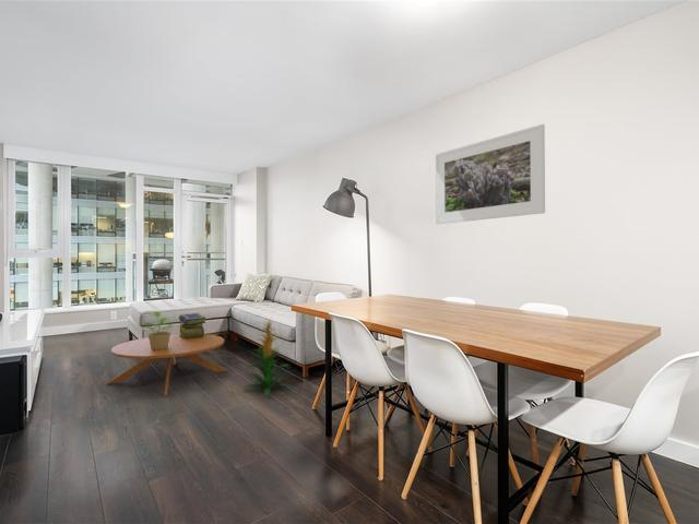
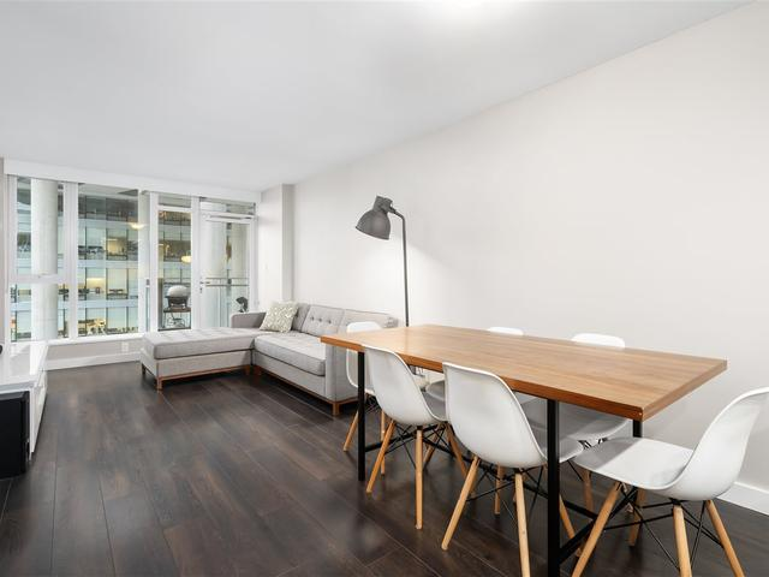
- stack of books (192, 324)
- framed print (483, 180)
- potted plant (161, 332)
- indoor plant (268, 353)
- coffee table (170, 359)
